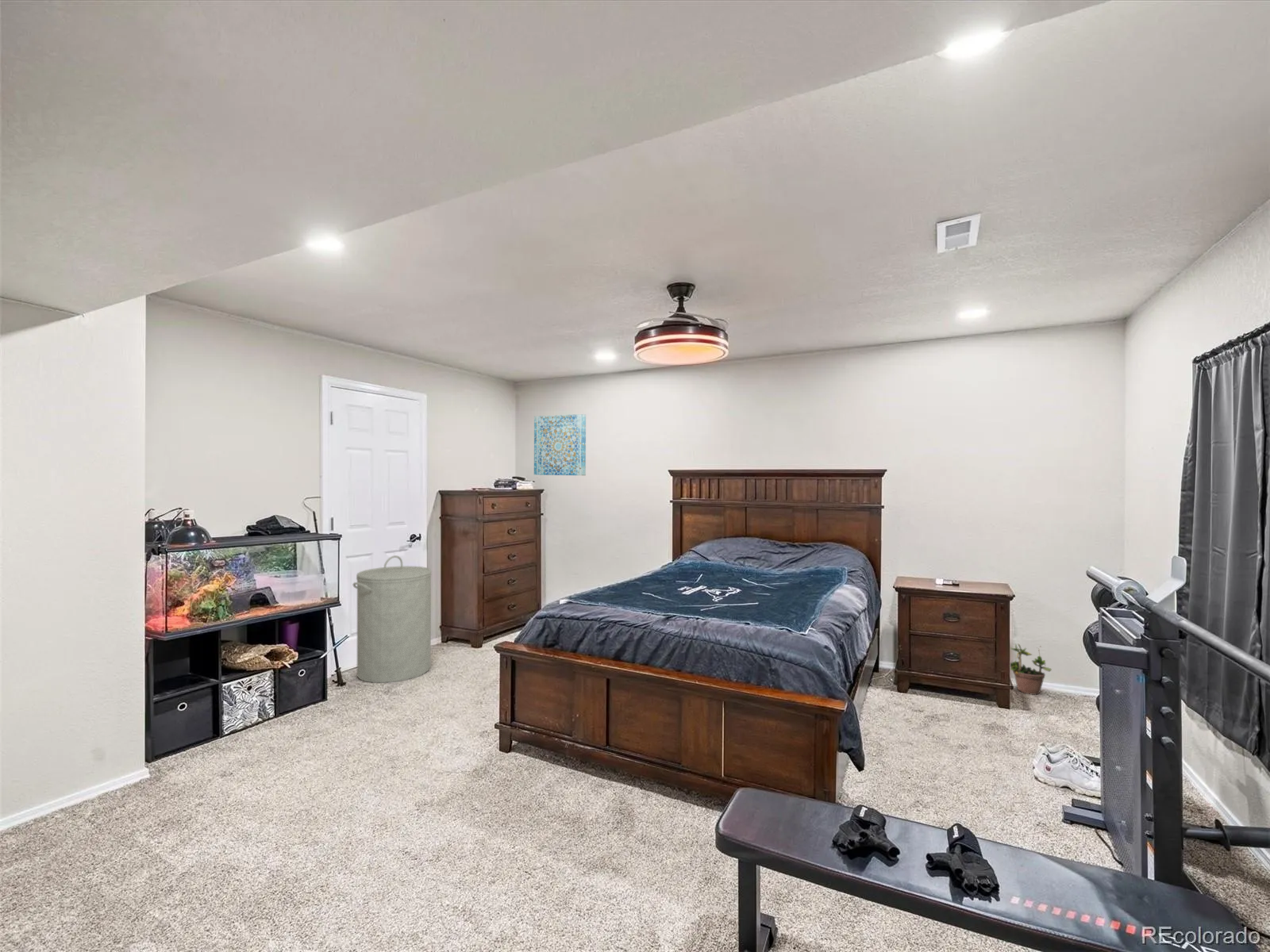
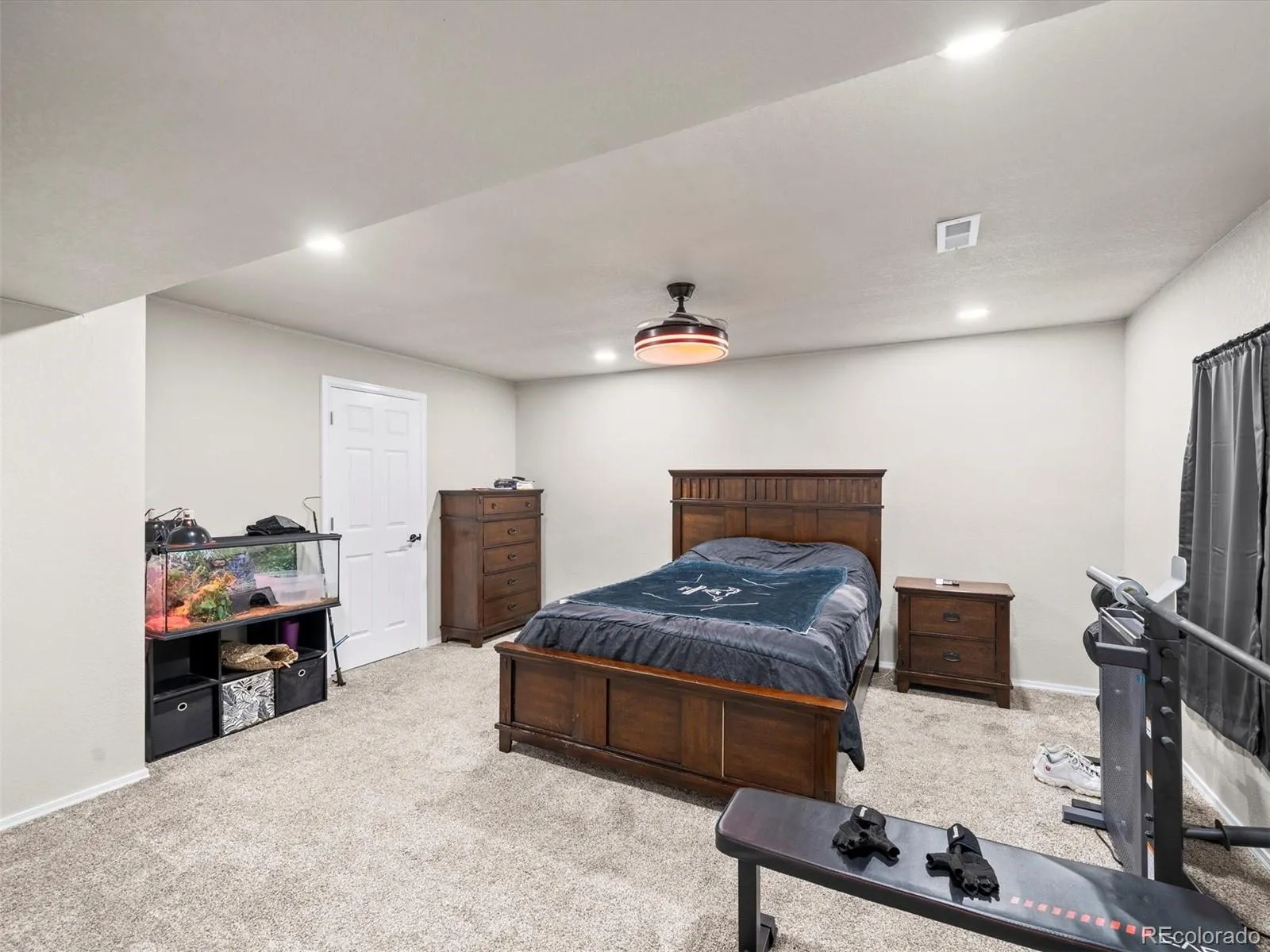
- potted plant (1027, 667)
- wall art (559, 445)
- laundry hamper (394, 613)
